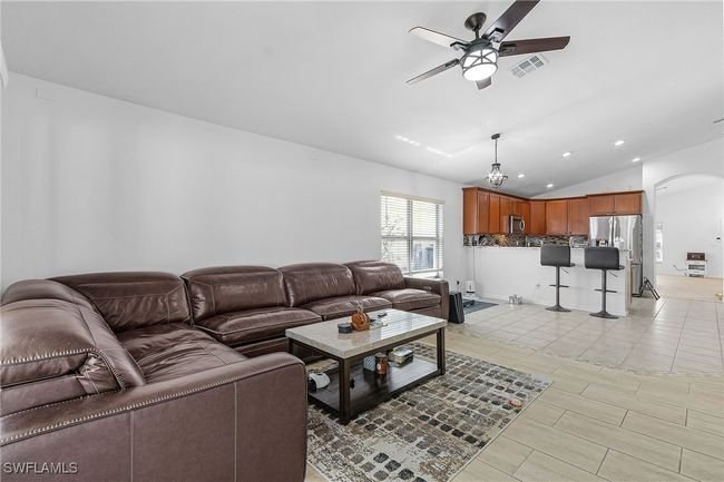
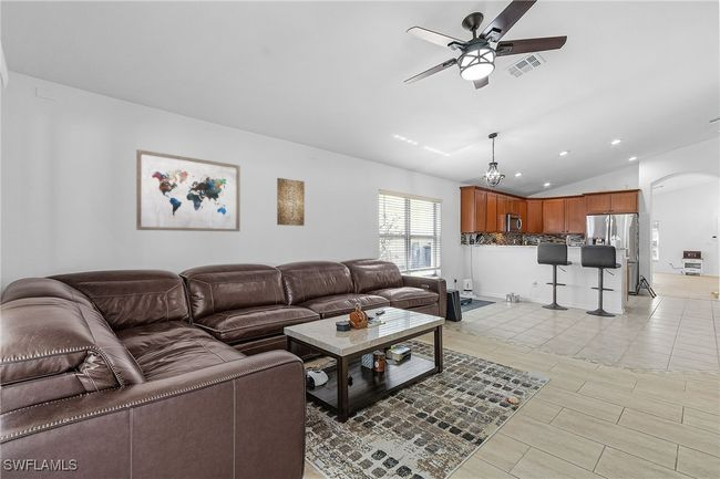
+ wall art (290, 202)
+ wall art (193, 194)
